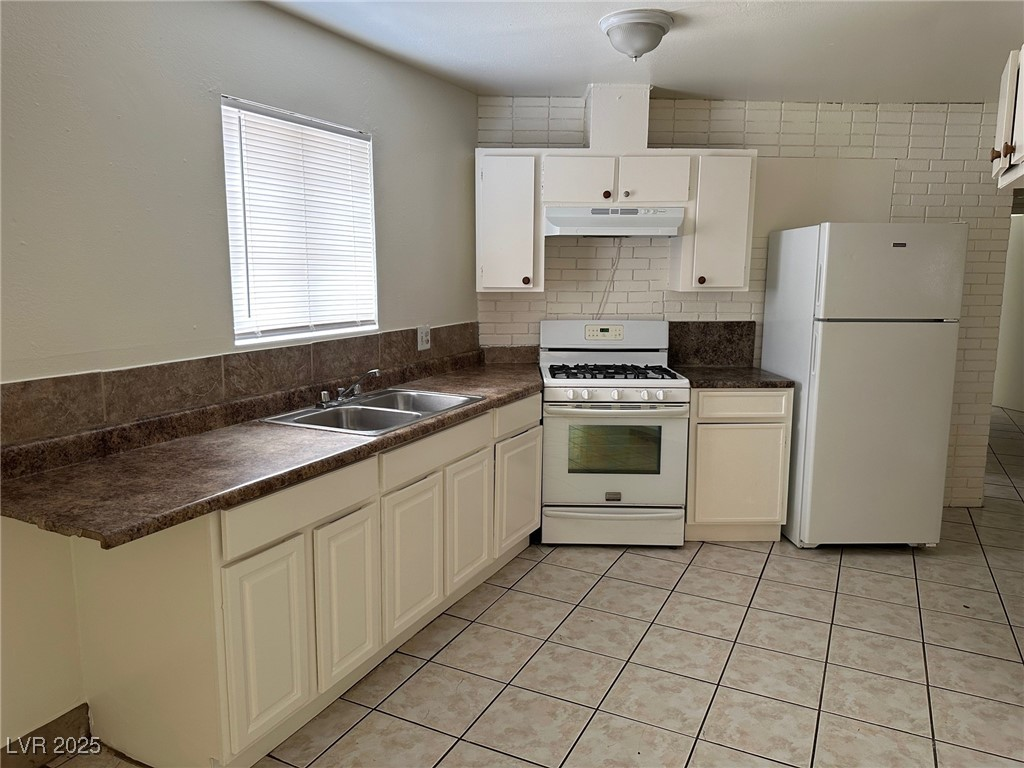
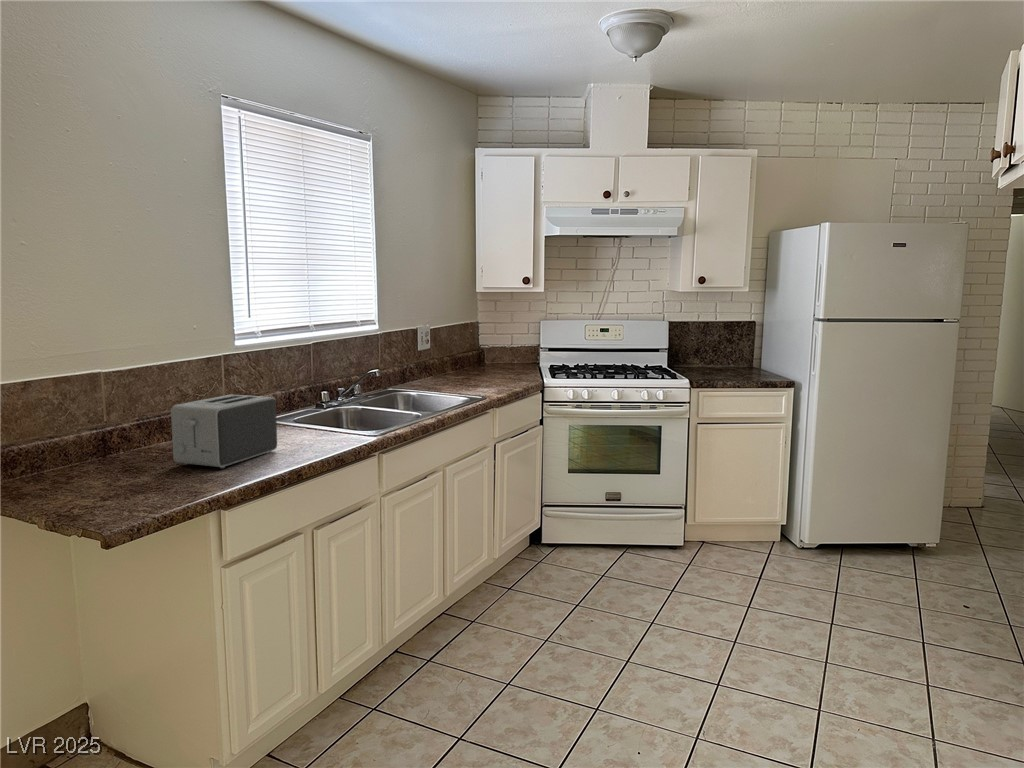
+ toaster (224, 430)
